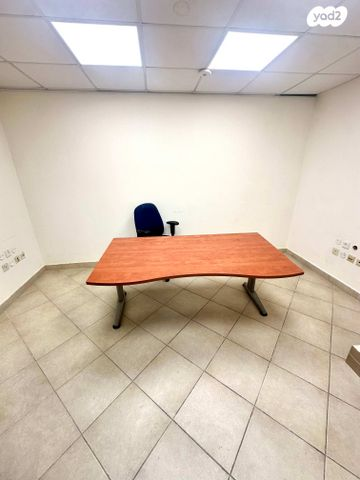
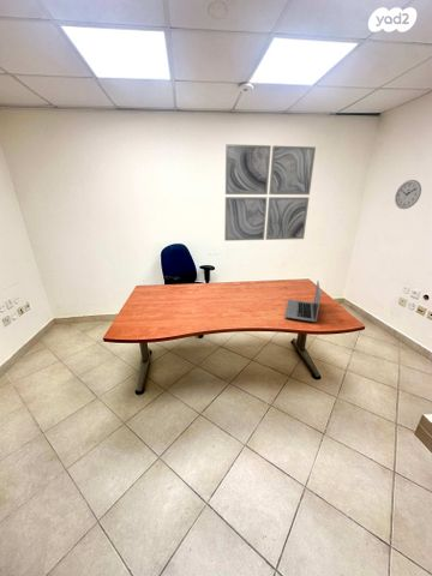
+ laptop (302, 301)
+ wall art (266, 197)
+ wall clock (407, 194)
